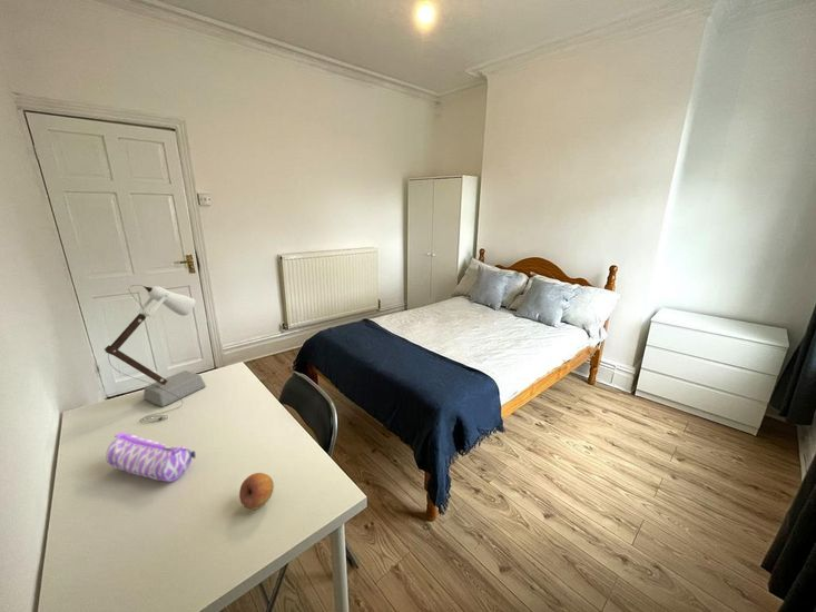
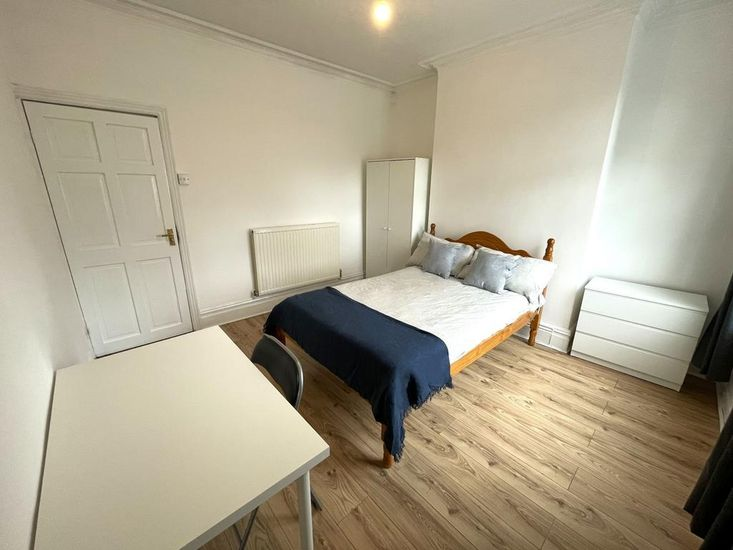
- pencil case (149, 456)
- fruit (256, 490)
- desk lamp (142, 365)
